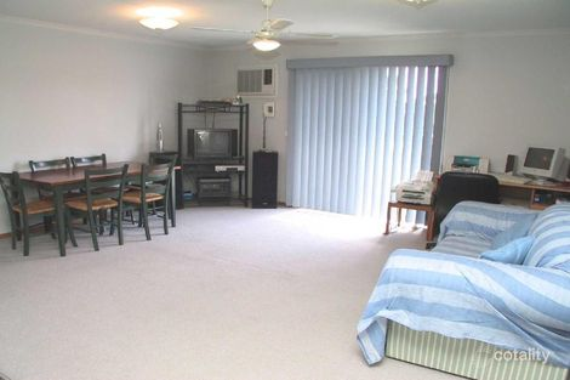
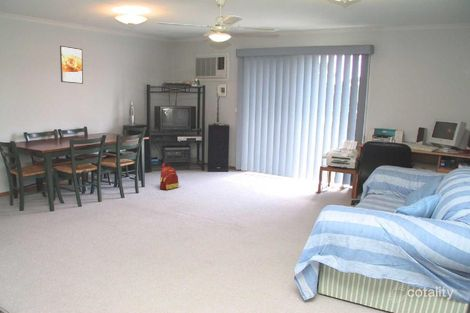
+ backpack (168, 175)
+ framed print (71, 65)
